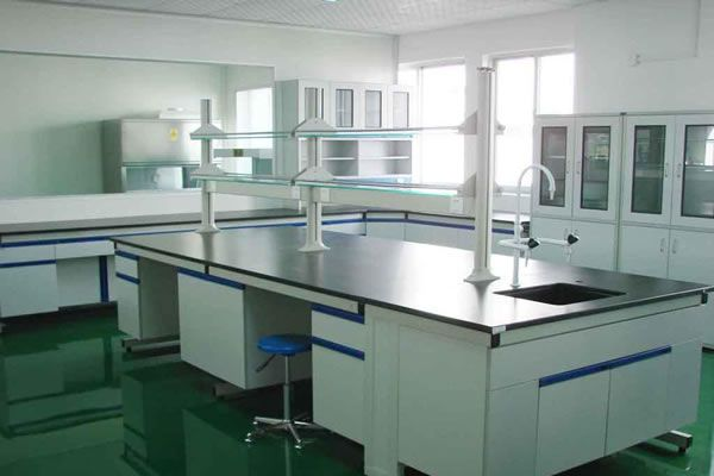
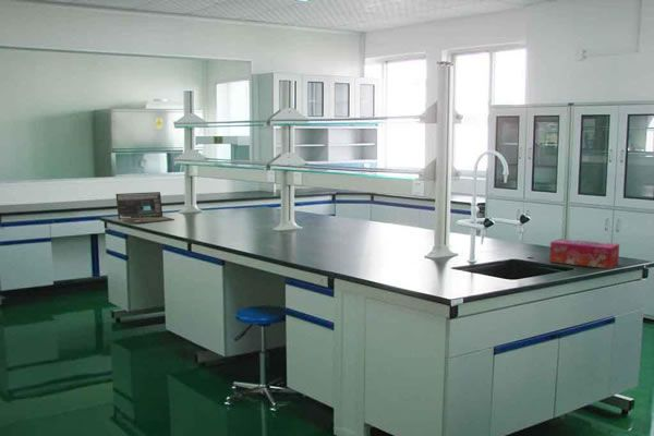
+ tissue box (583, 253)
+ laptop (145, 207)
